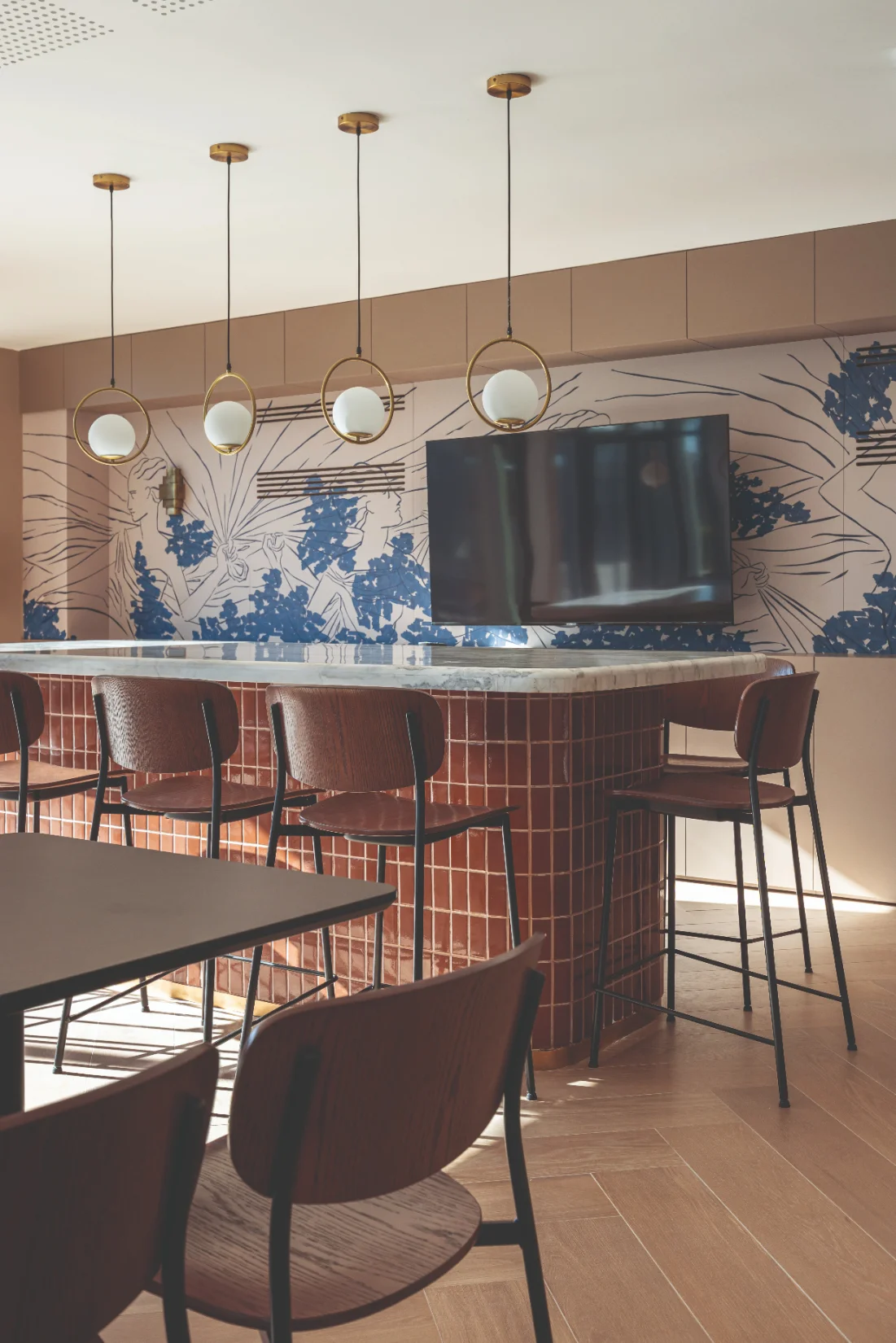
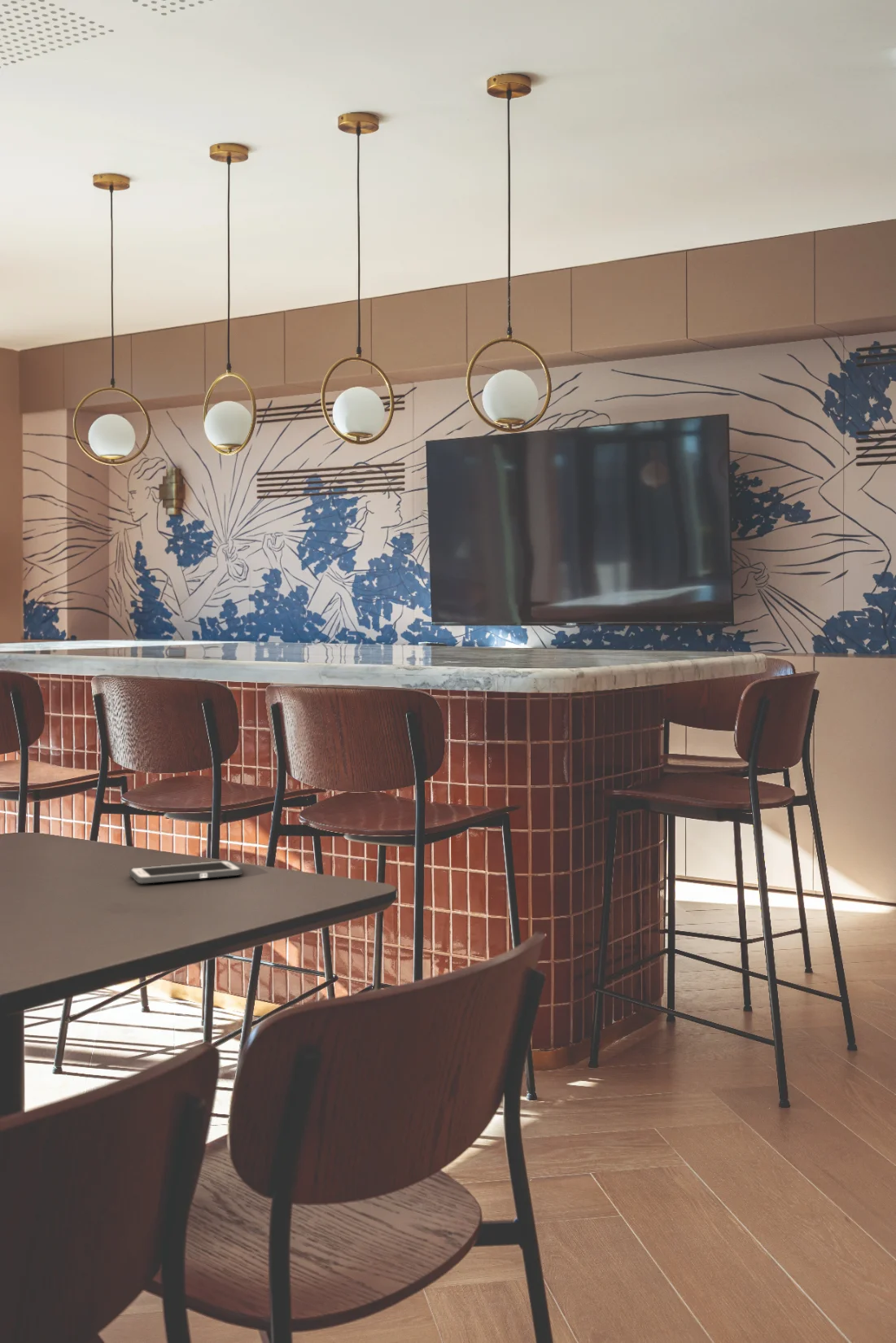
+ cell phone (186, 872)
